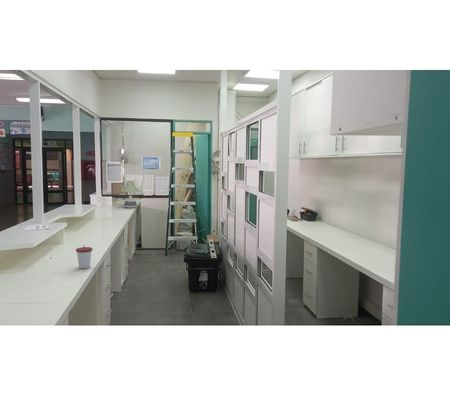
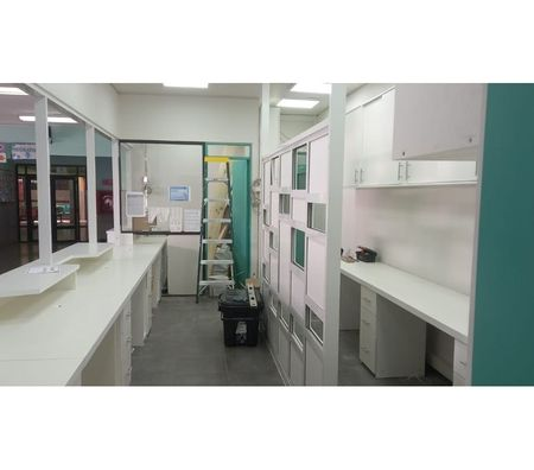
- cup (84, 255)
- desk lamp (130, 193)
